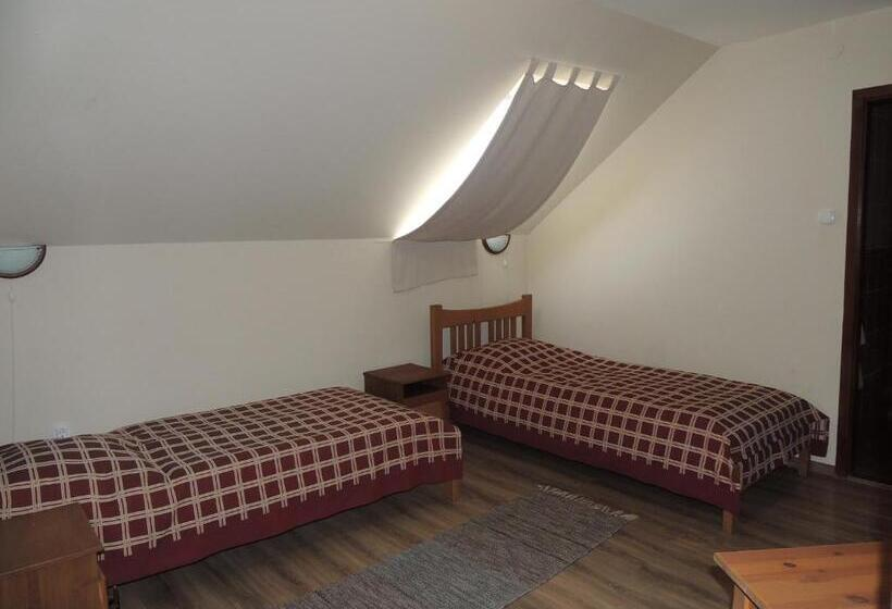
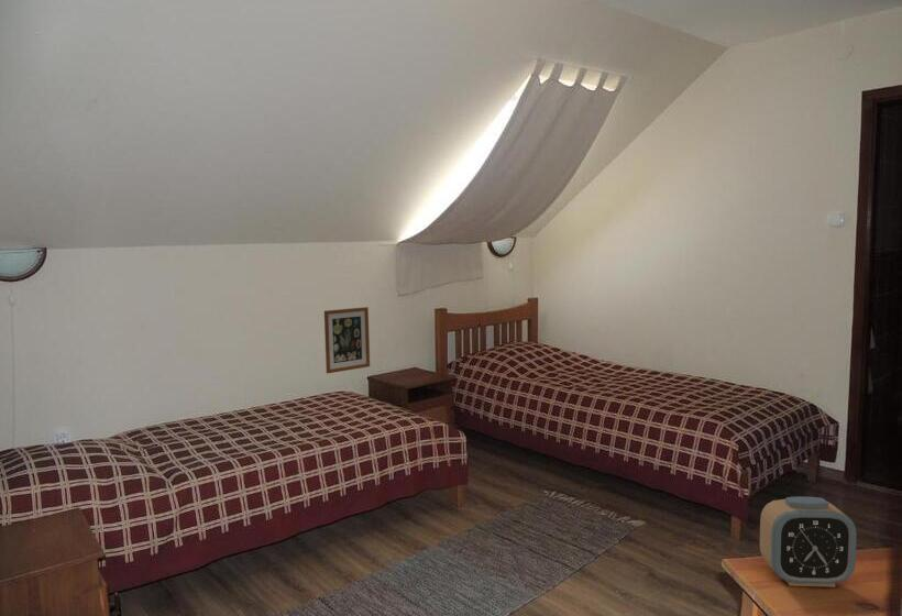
+ alarm clock (806, 540)
+ wall art (348, 339)
